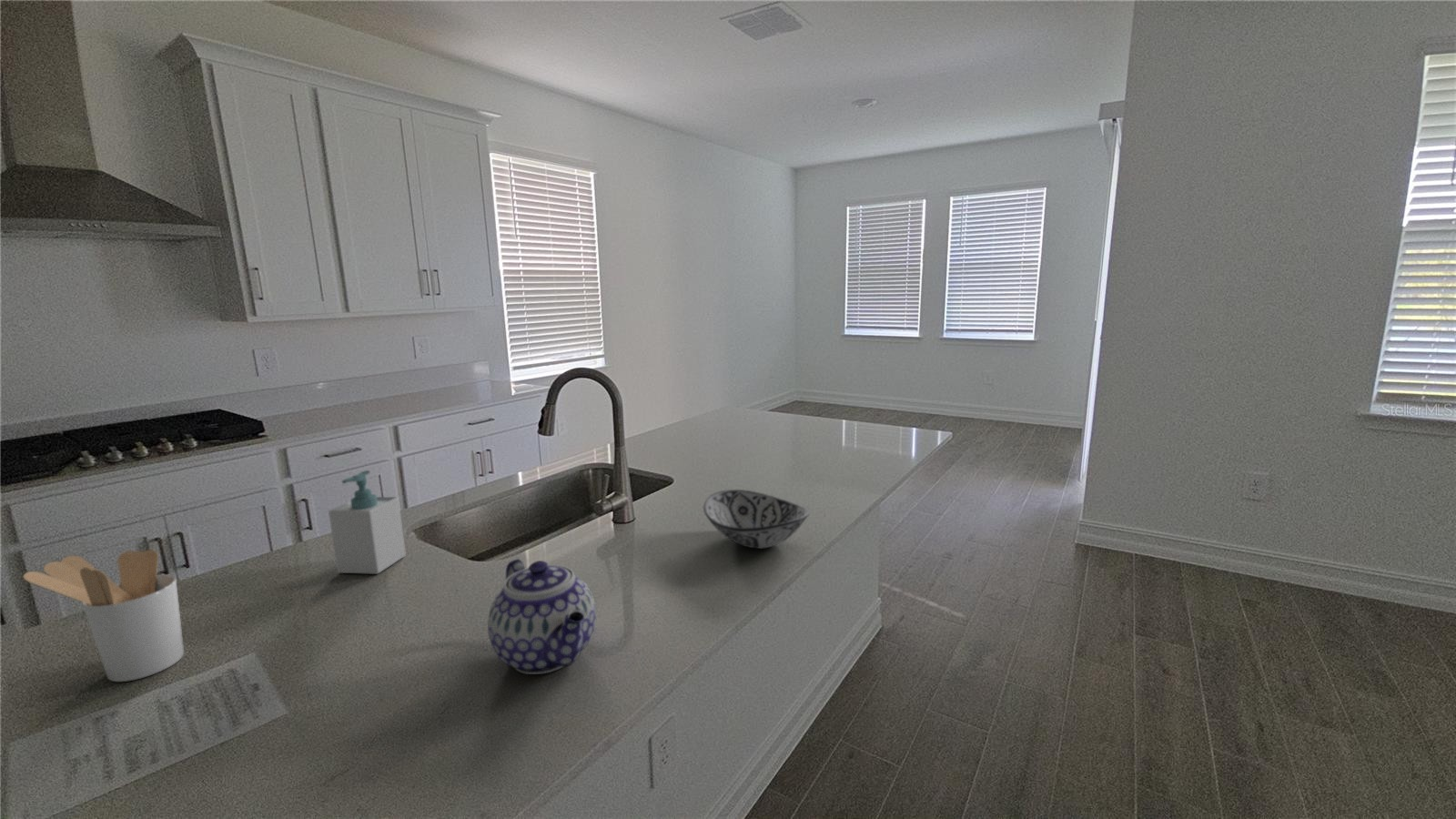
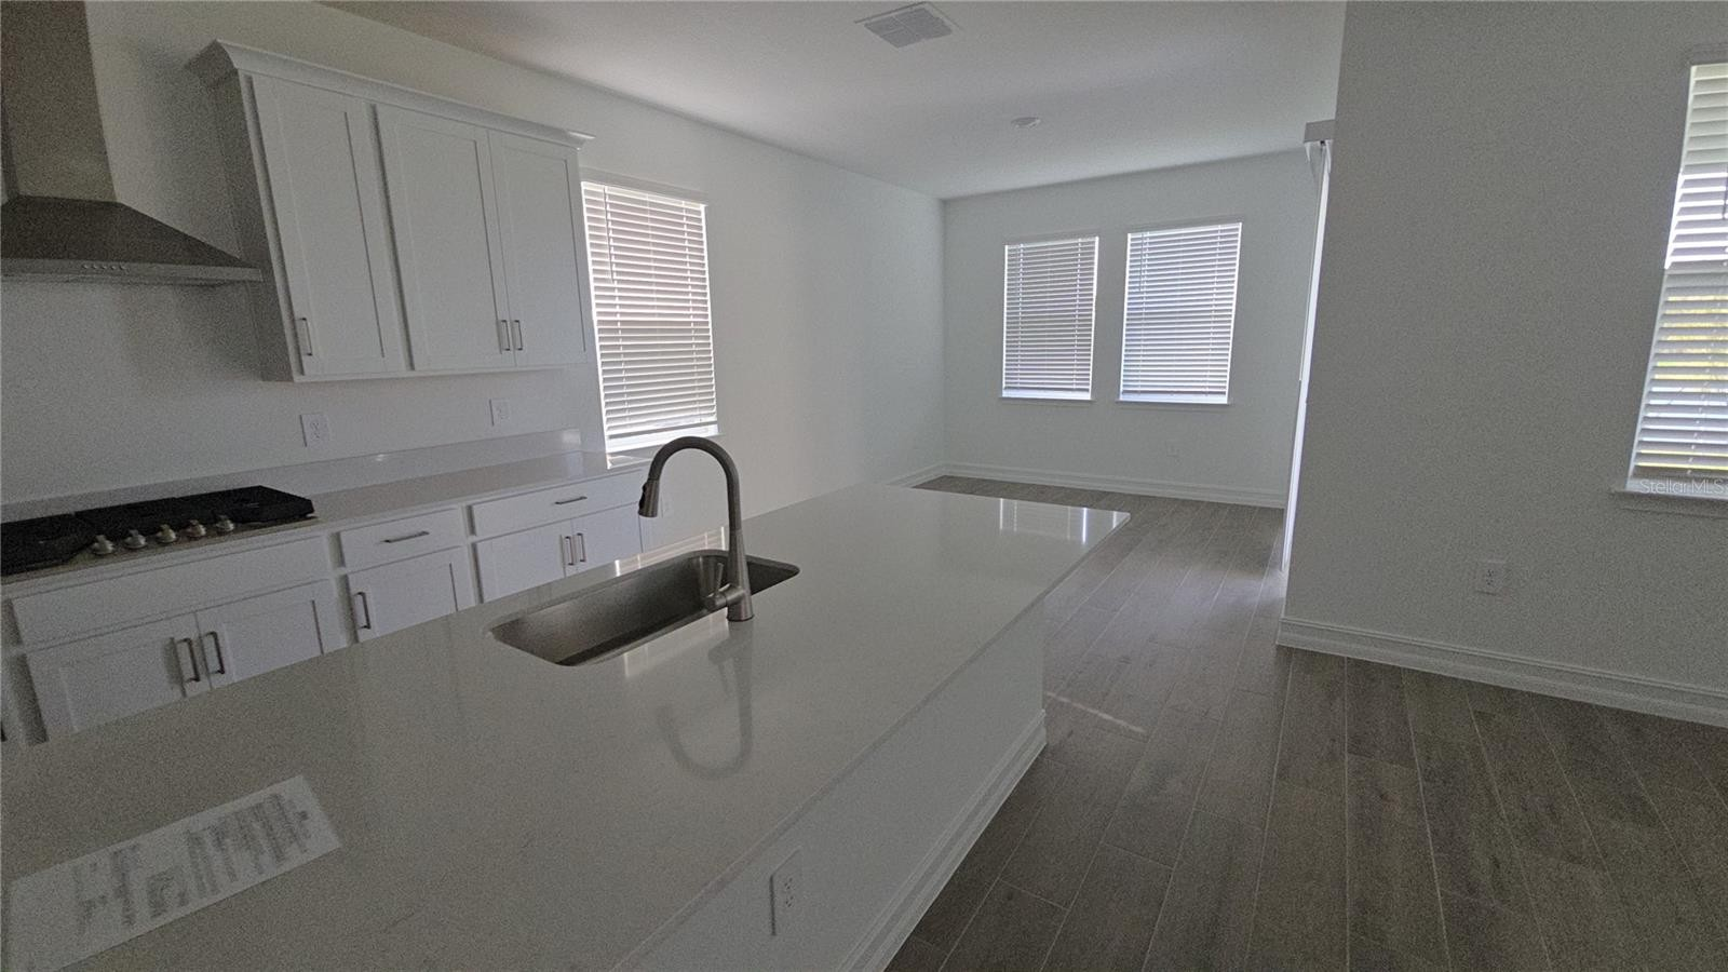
- decorative bowl (755, 522)
- teapot (542, 609)
- soap bottle (366, 520)
- utensil holder (113, 612)
